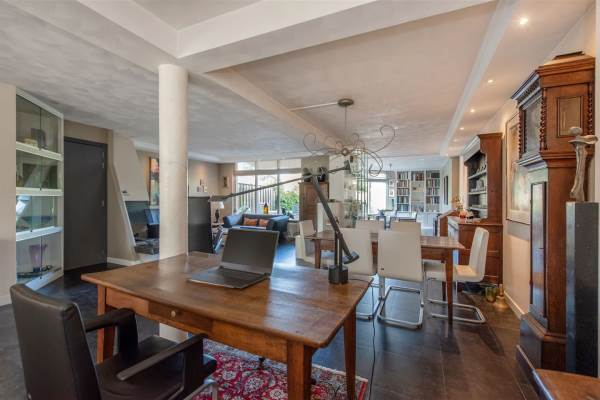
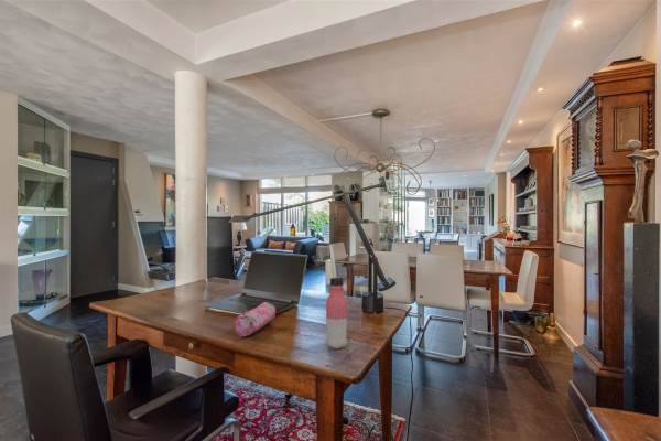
+ pencil case (256, 318)
+ water bottle (336, 311)
